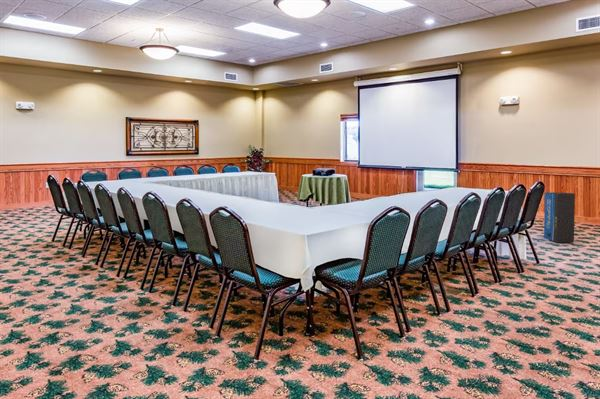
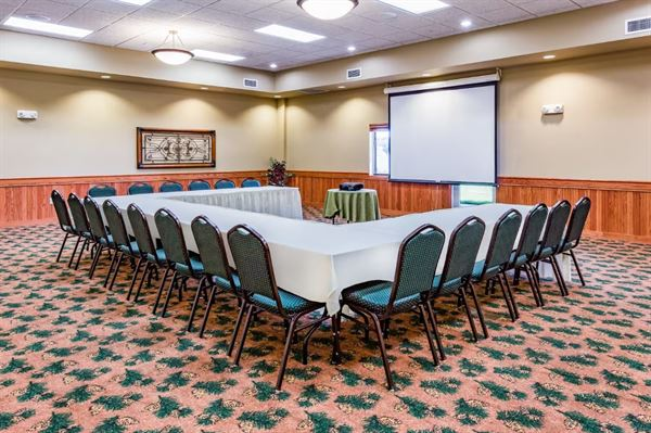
- air purifier (558, 216)
